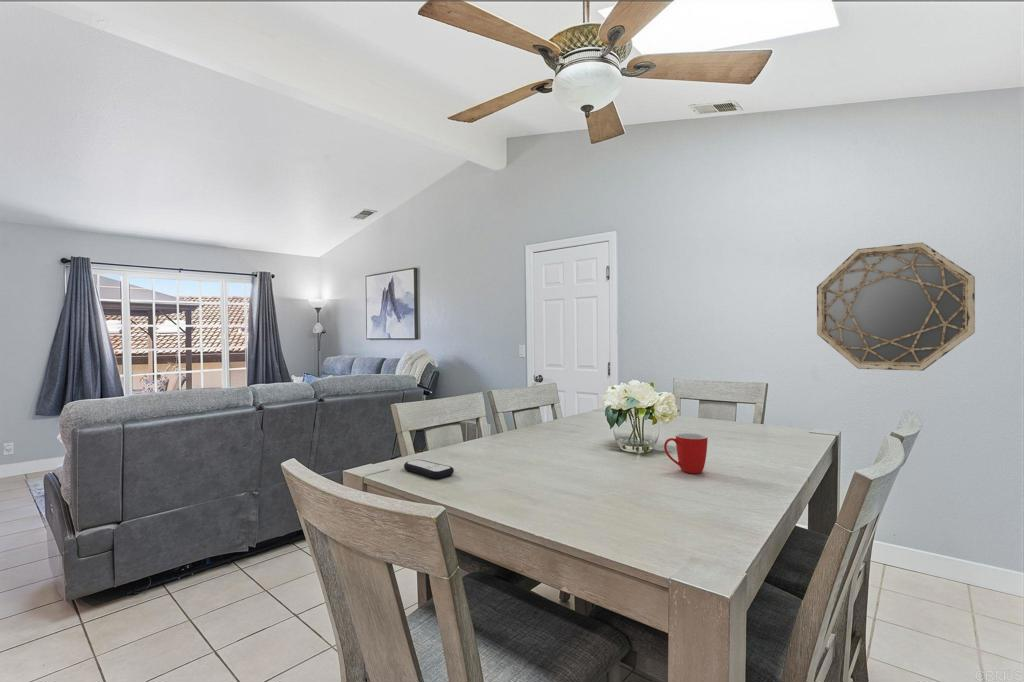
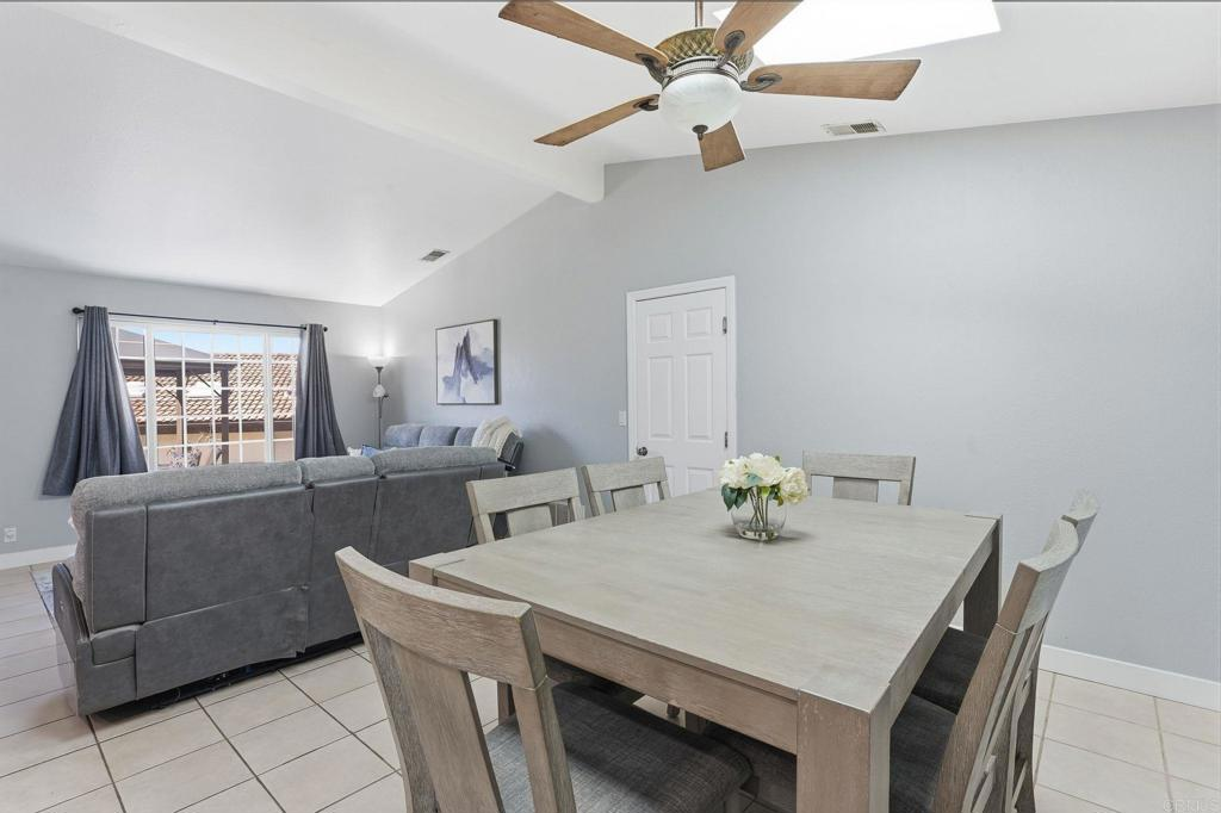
- remote control (427, 468)
- mug (685, 453)
- home mirror (889, 307)
